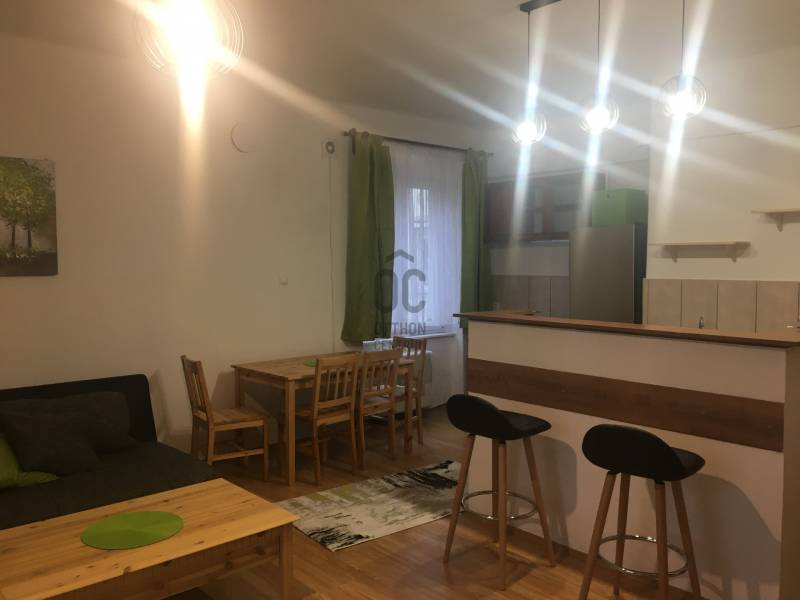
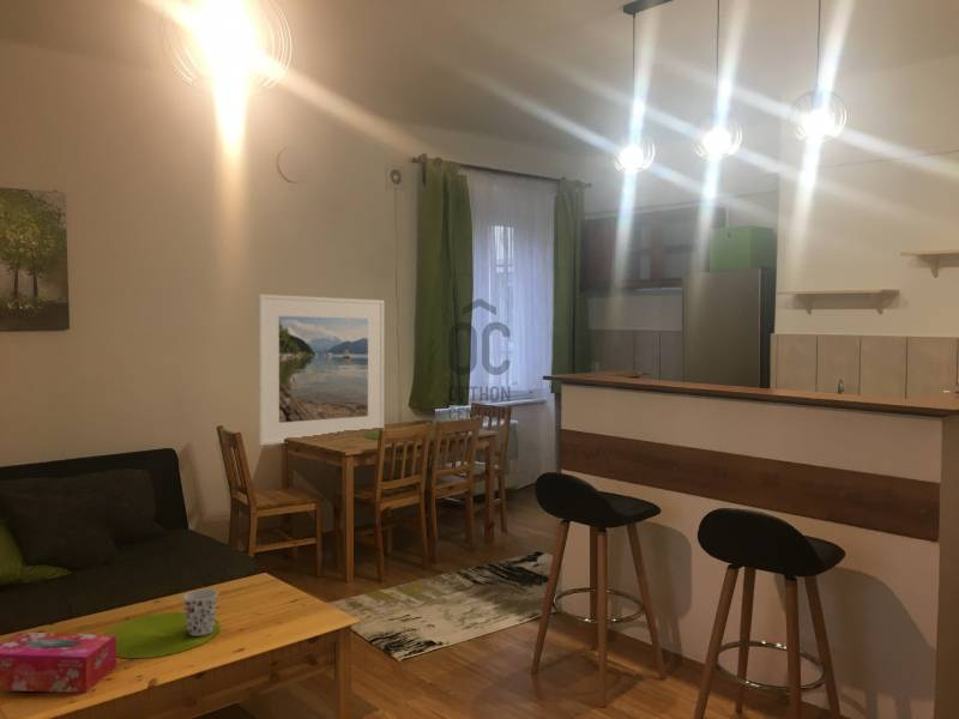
+ cup (200, 612)
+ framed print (325, 368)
+ tissue box (52, 661)
